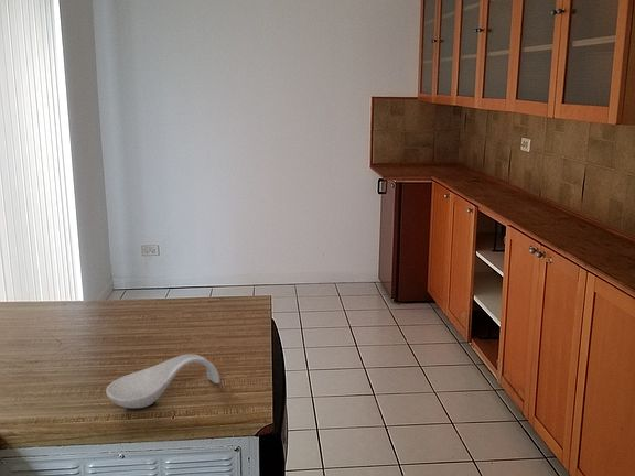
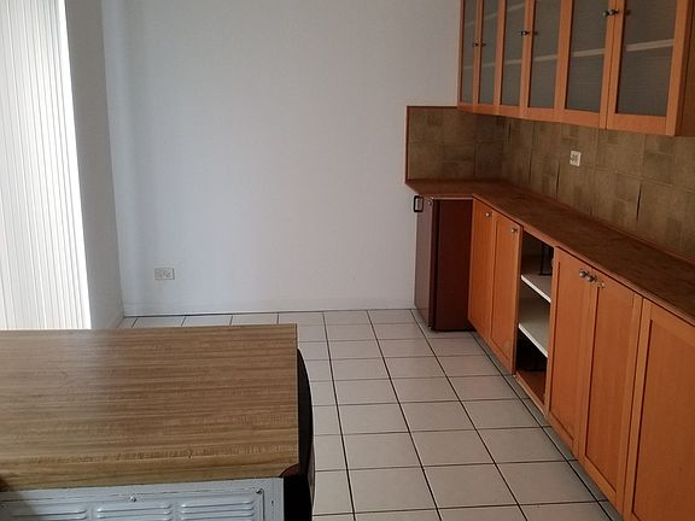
- spoon rest (163, 378)
